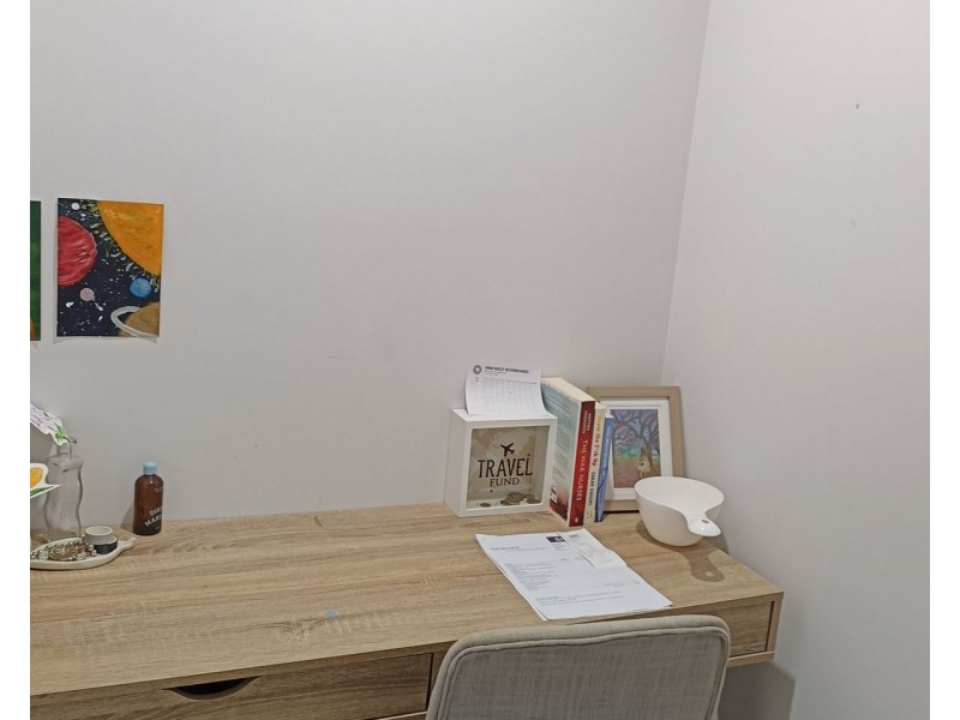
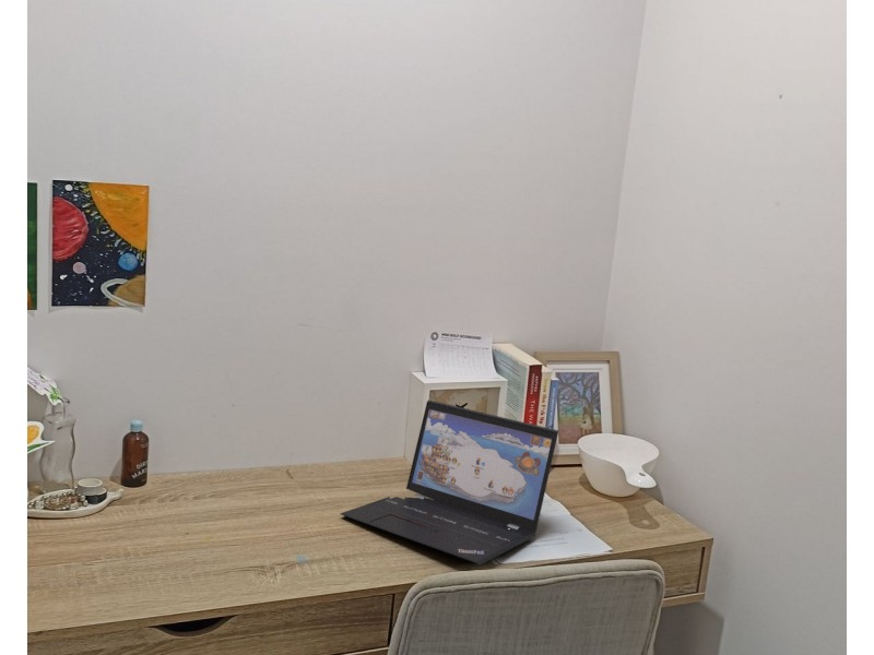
+ laptop (449, 474)
